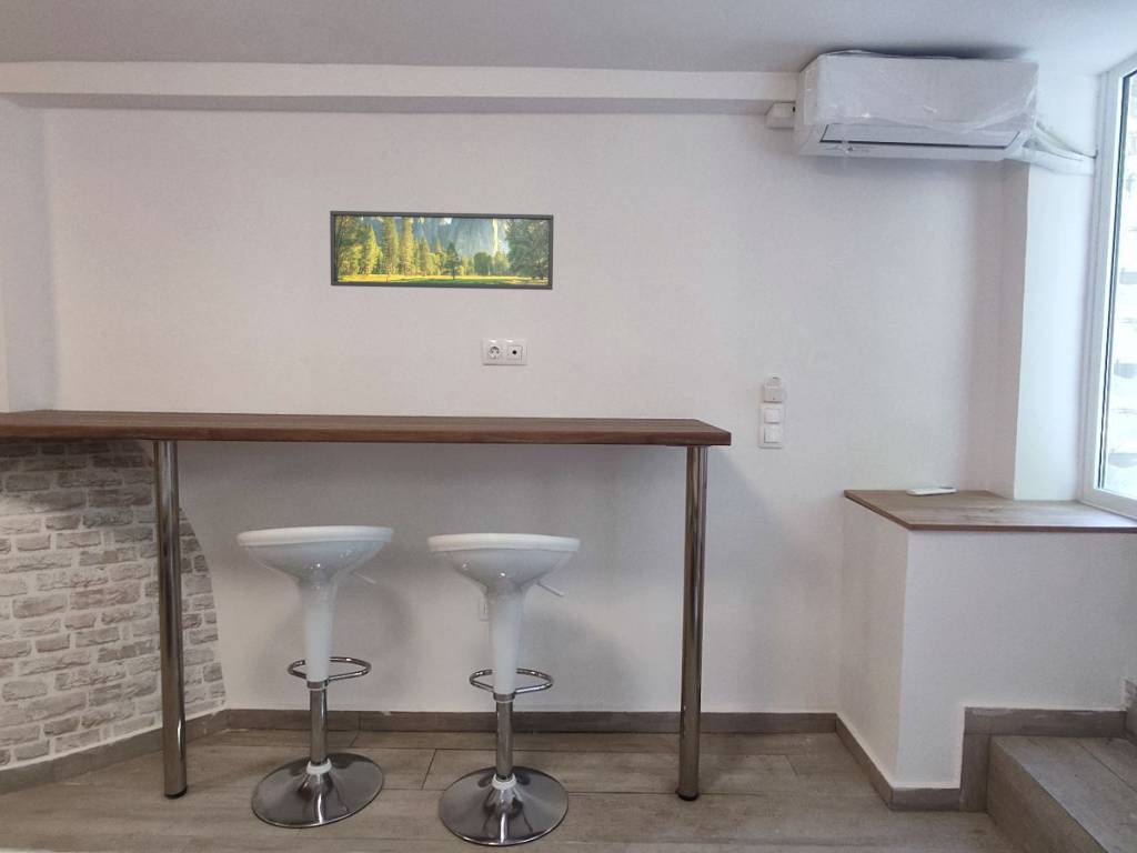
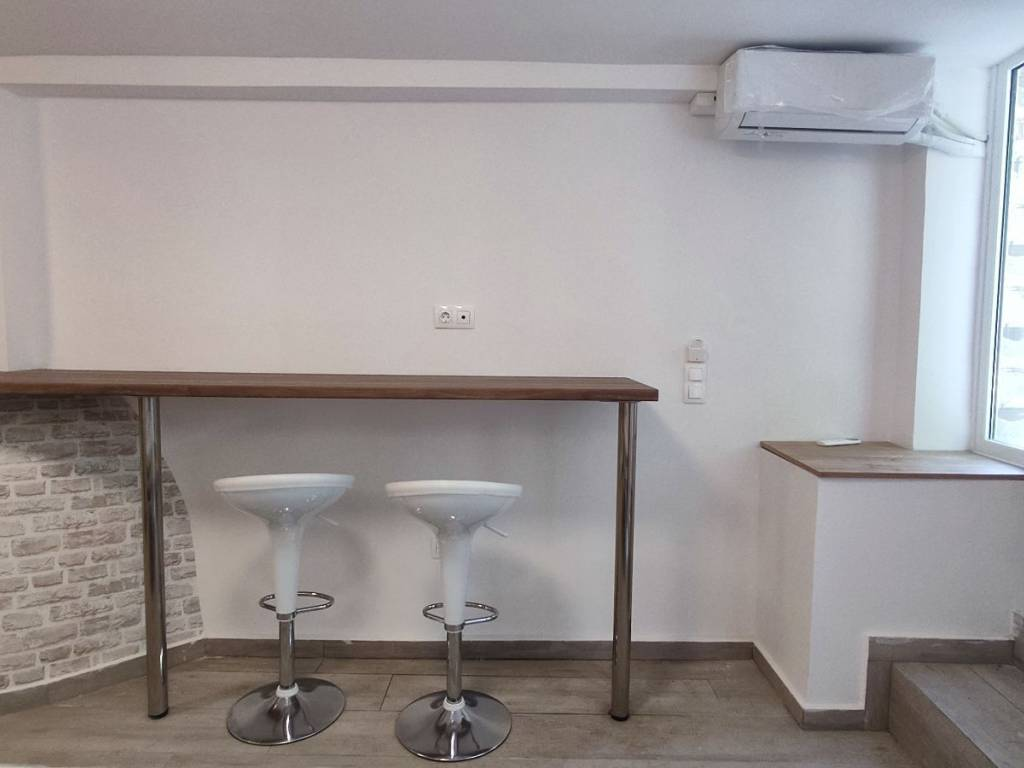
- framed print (442, 250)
